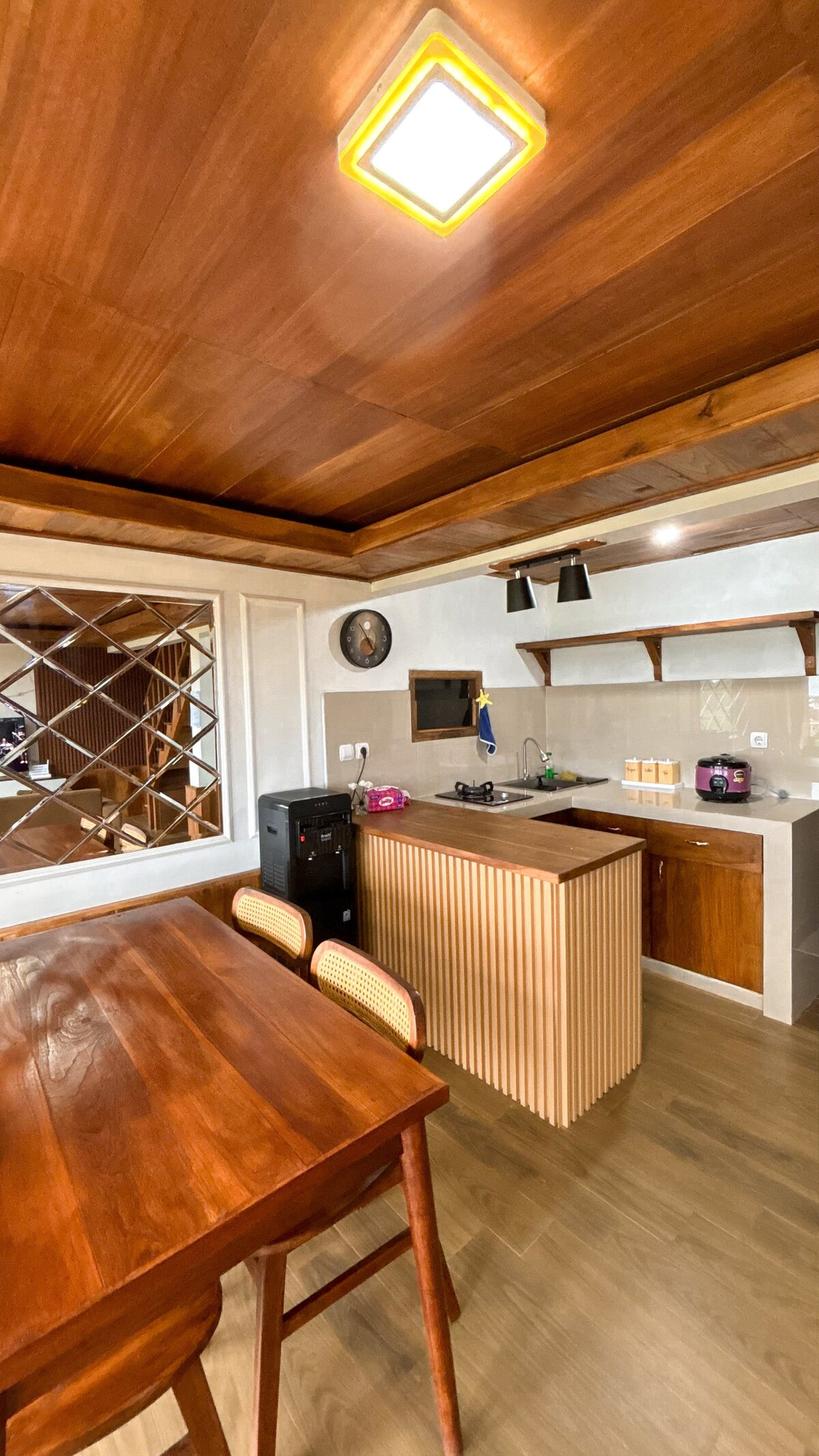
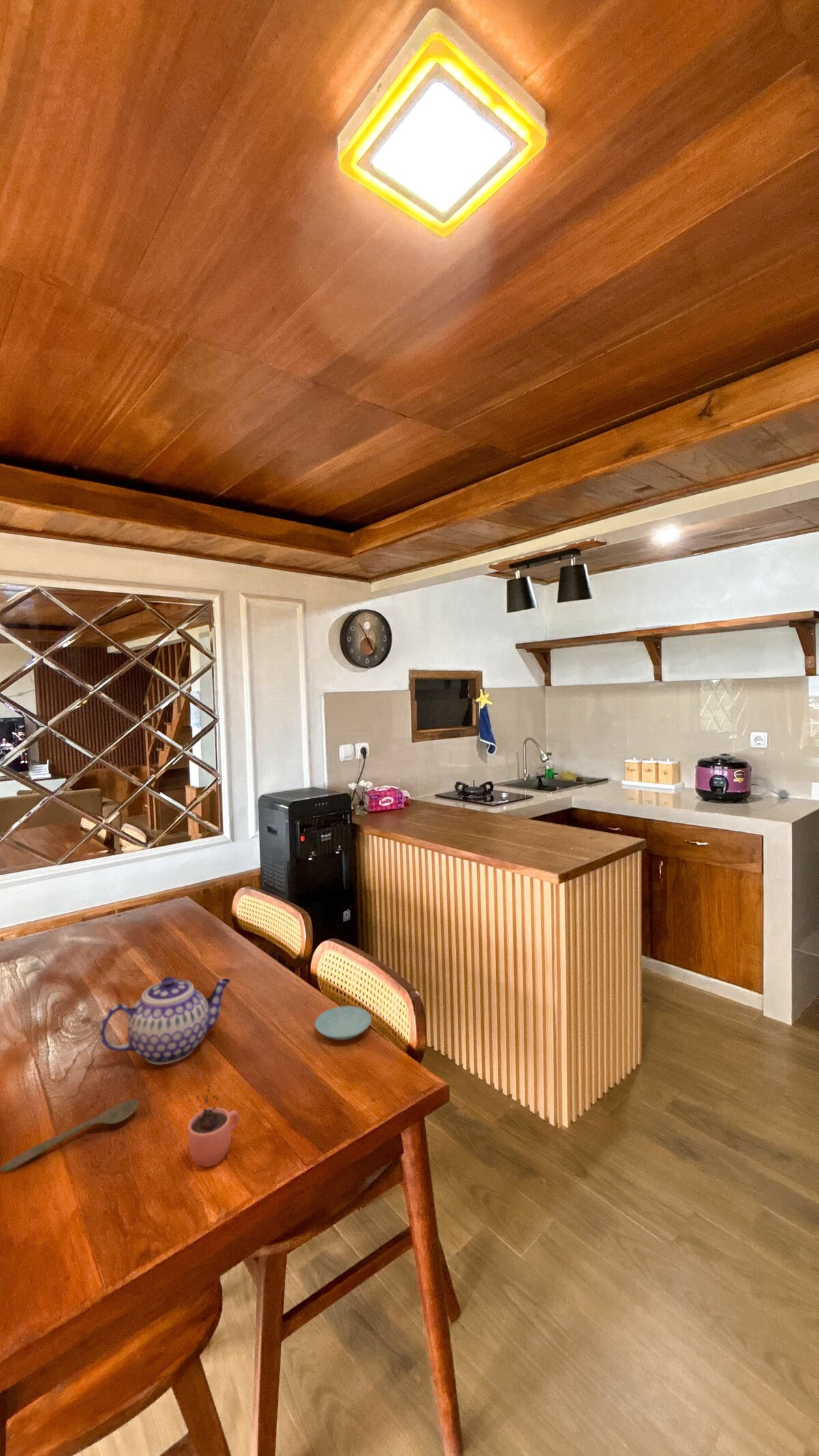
+ saucer (343, 1025)
+ cocoa (215, 1118)
+ spoon (73, 1133)
+ teapot (169, 1014)
